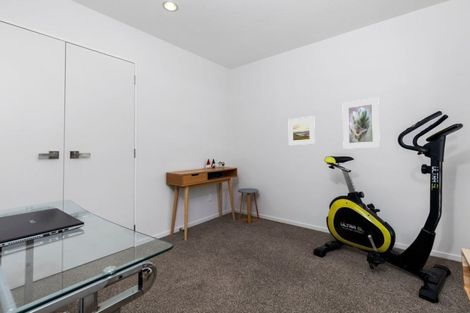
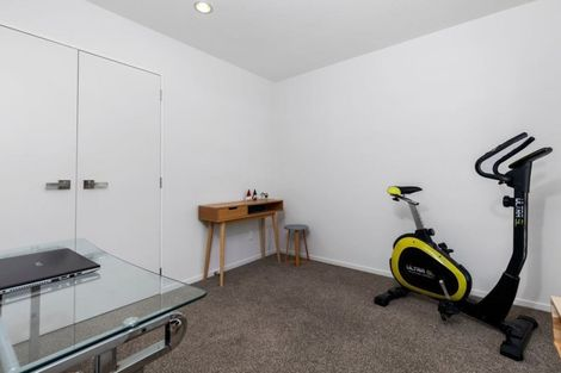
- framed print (360, 124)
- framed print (301, 131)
